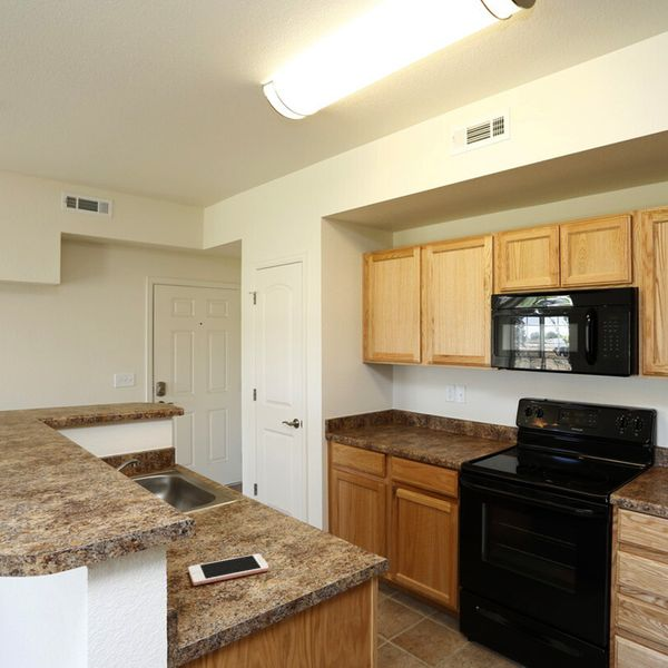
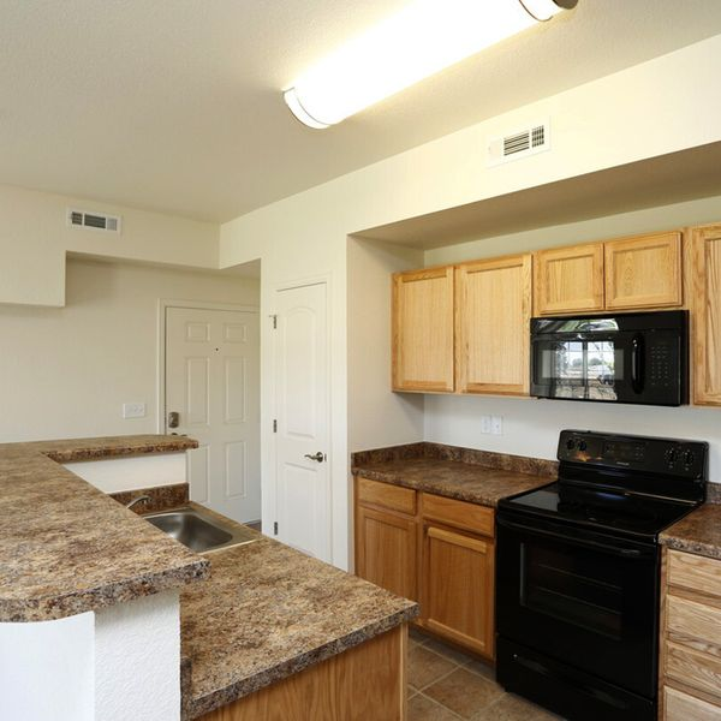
- cell phone (228, 568)
